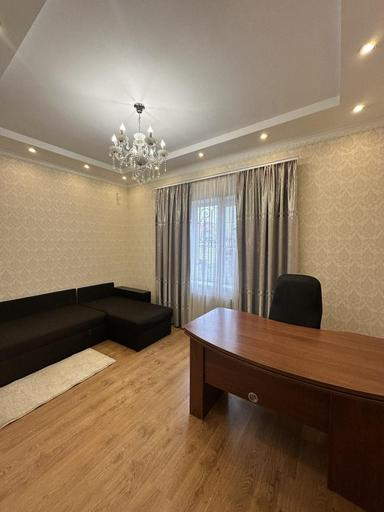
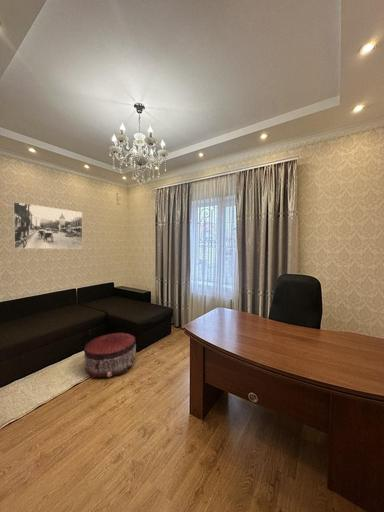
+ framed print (51, 228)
+ pouf (111, 351)
